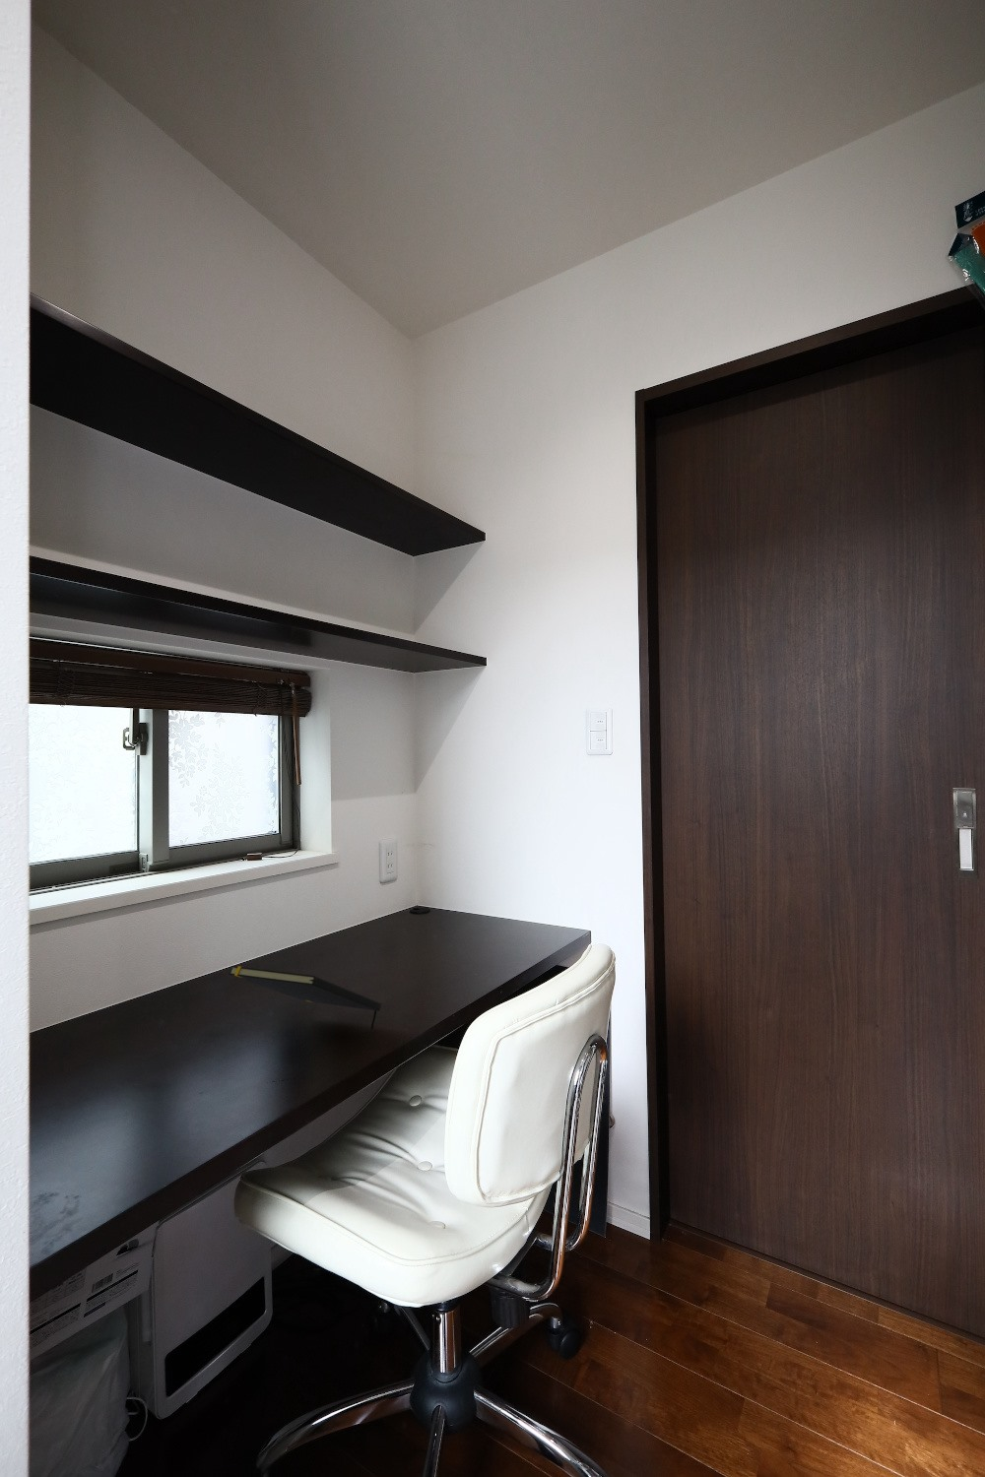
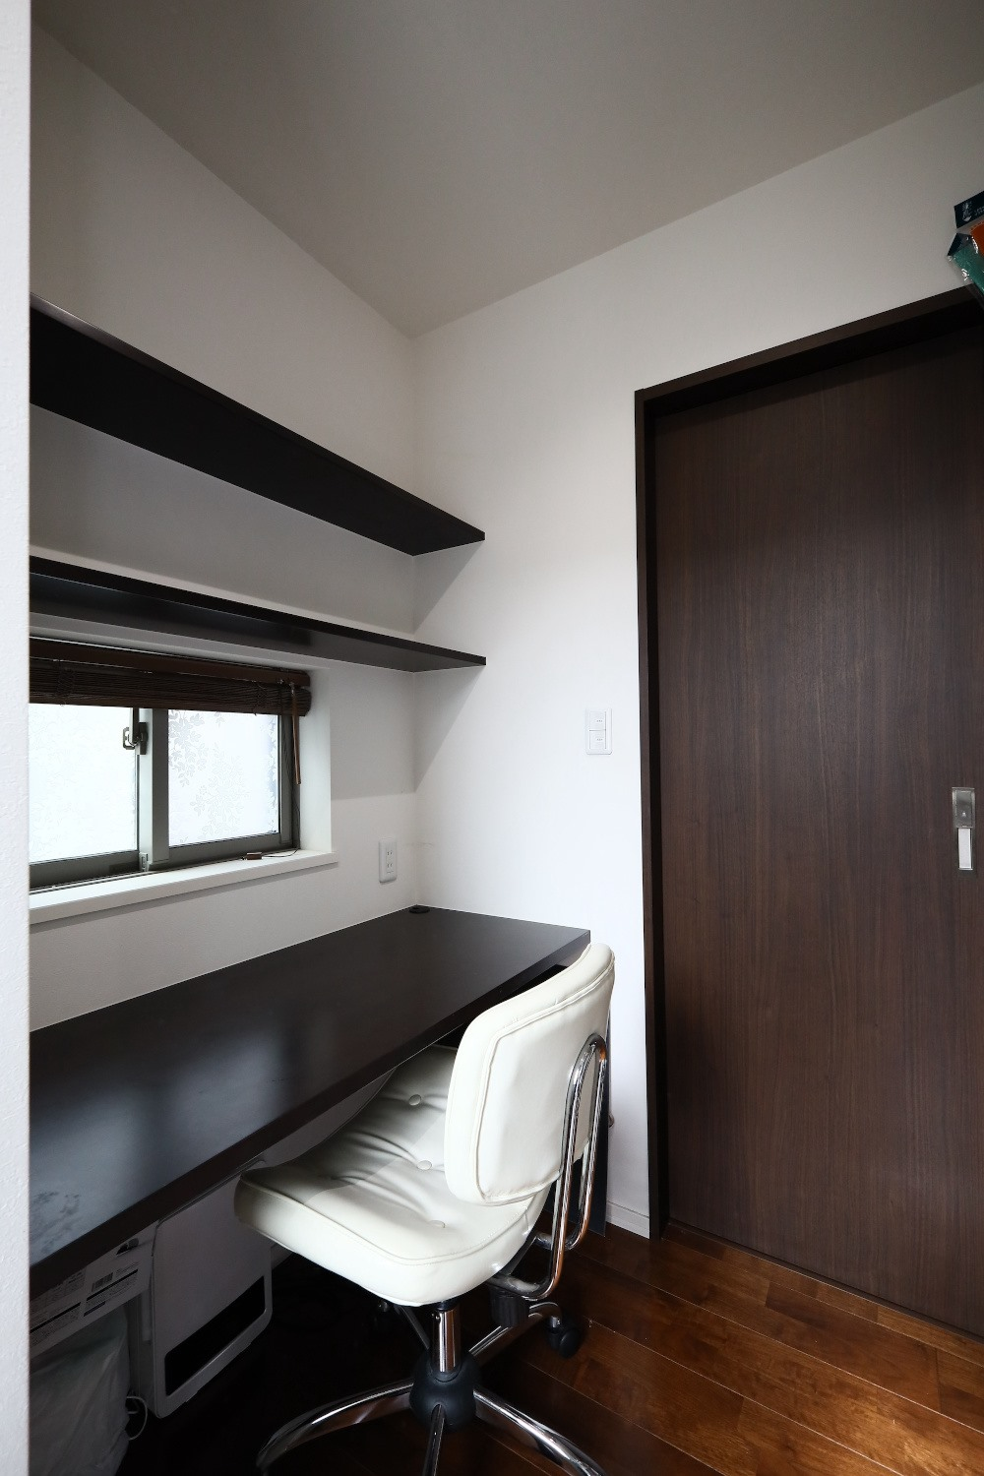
- notepad (308, 998)
